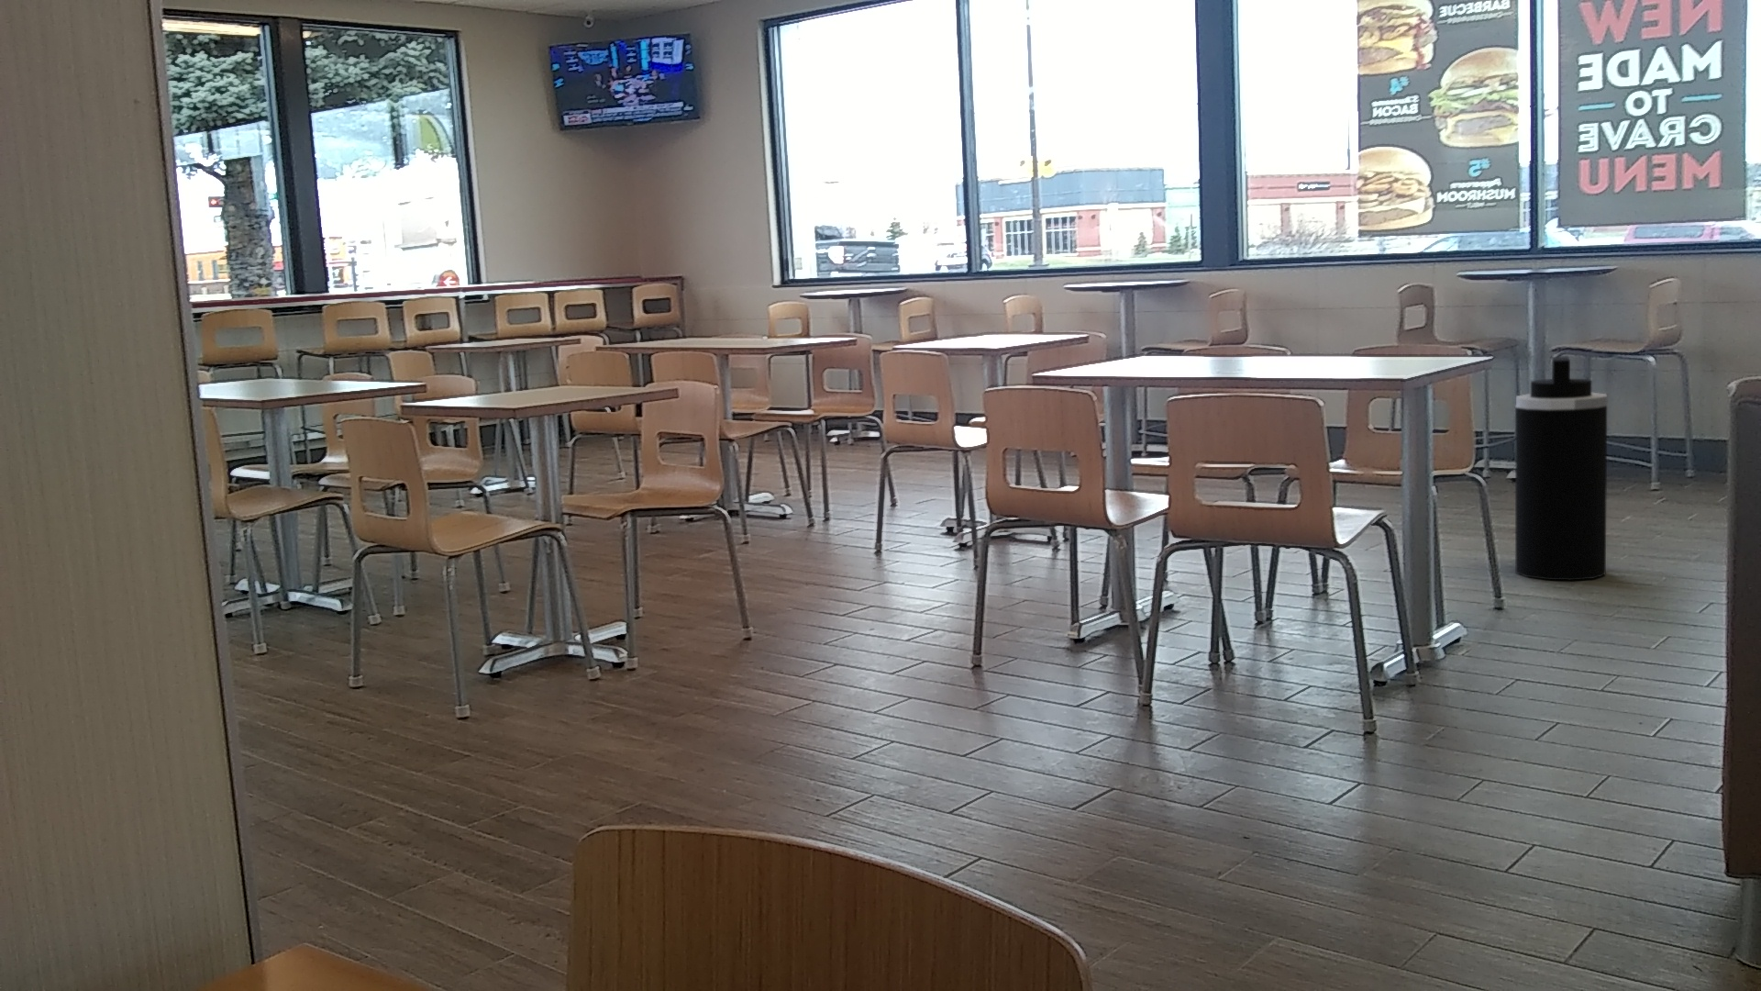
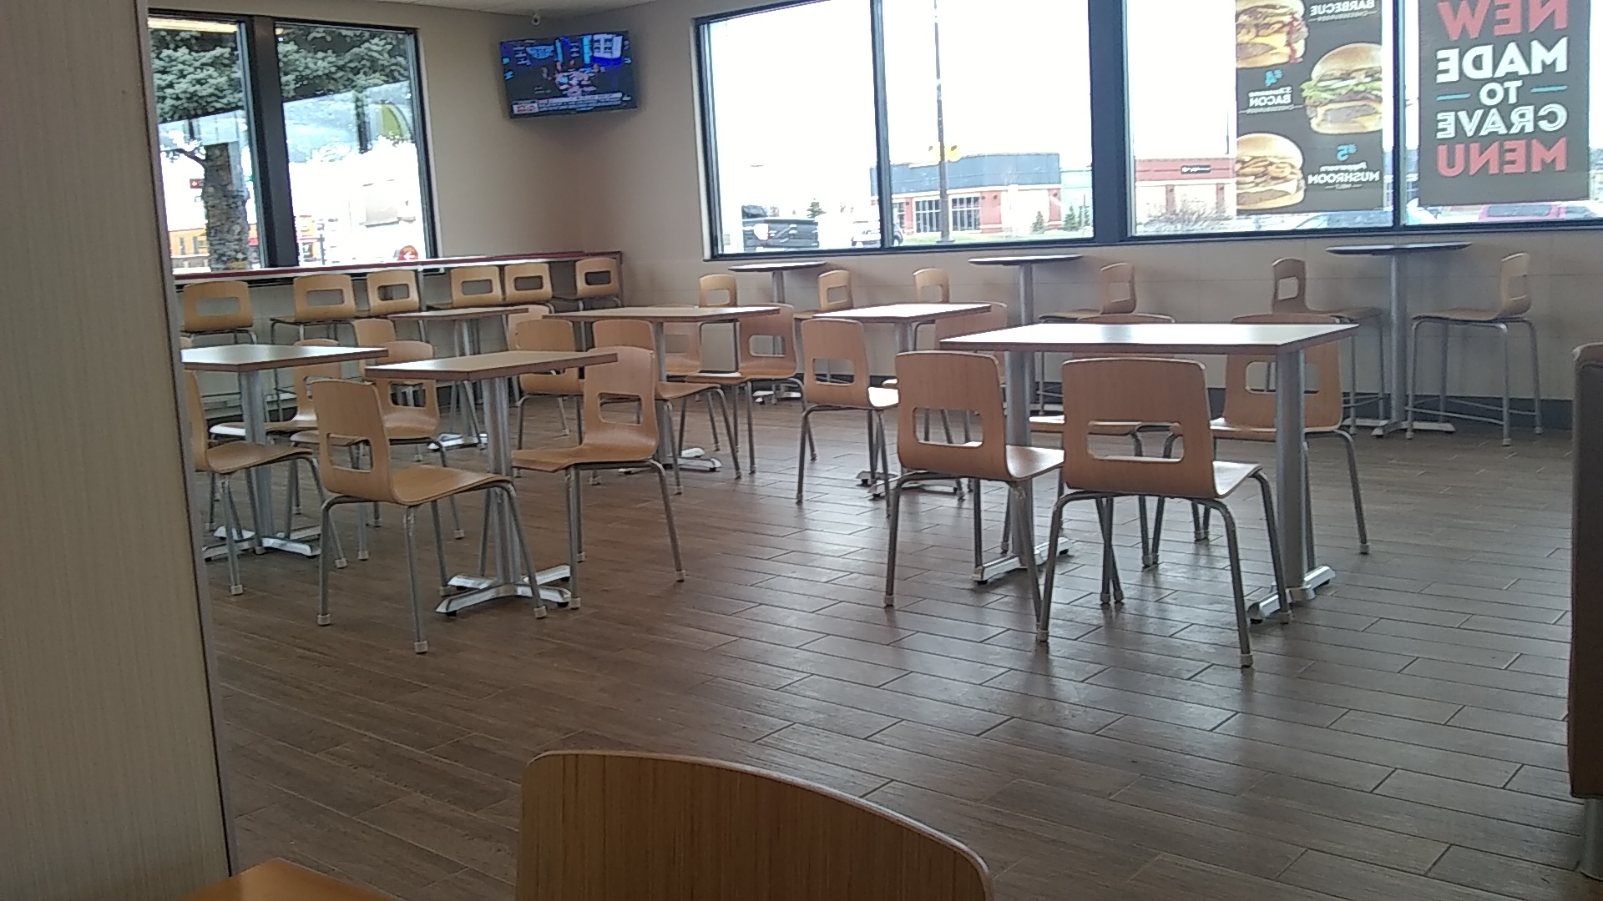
- trash can (1560, 466)
